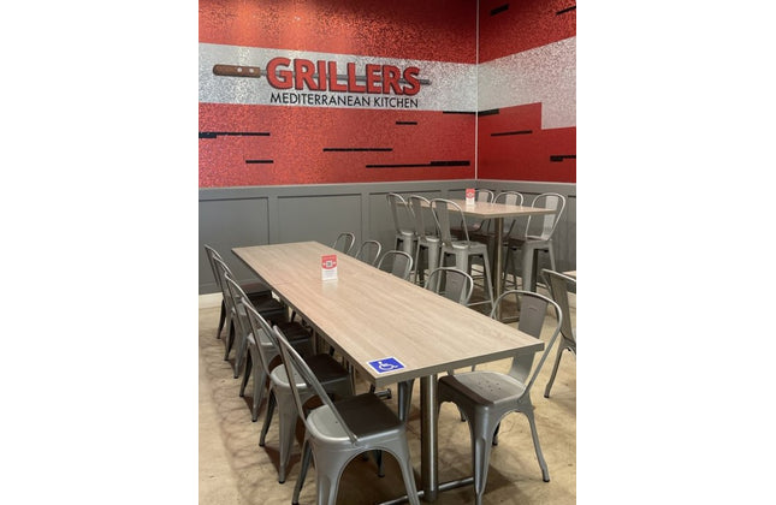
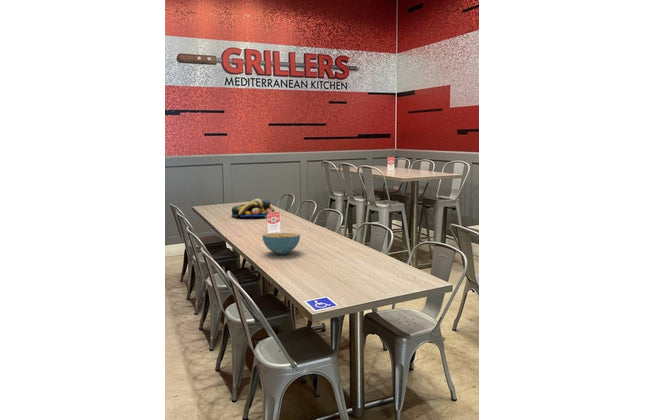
+ fruit bowl (255, 206)
+ cereal bowl (281, 244)
